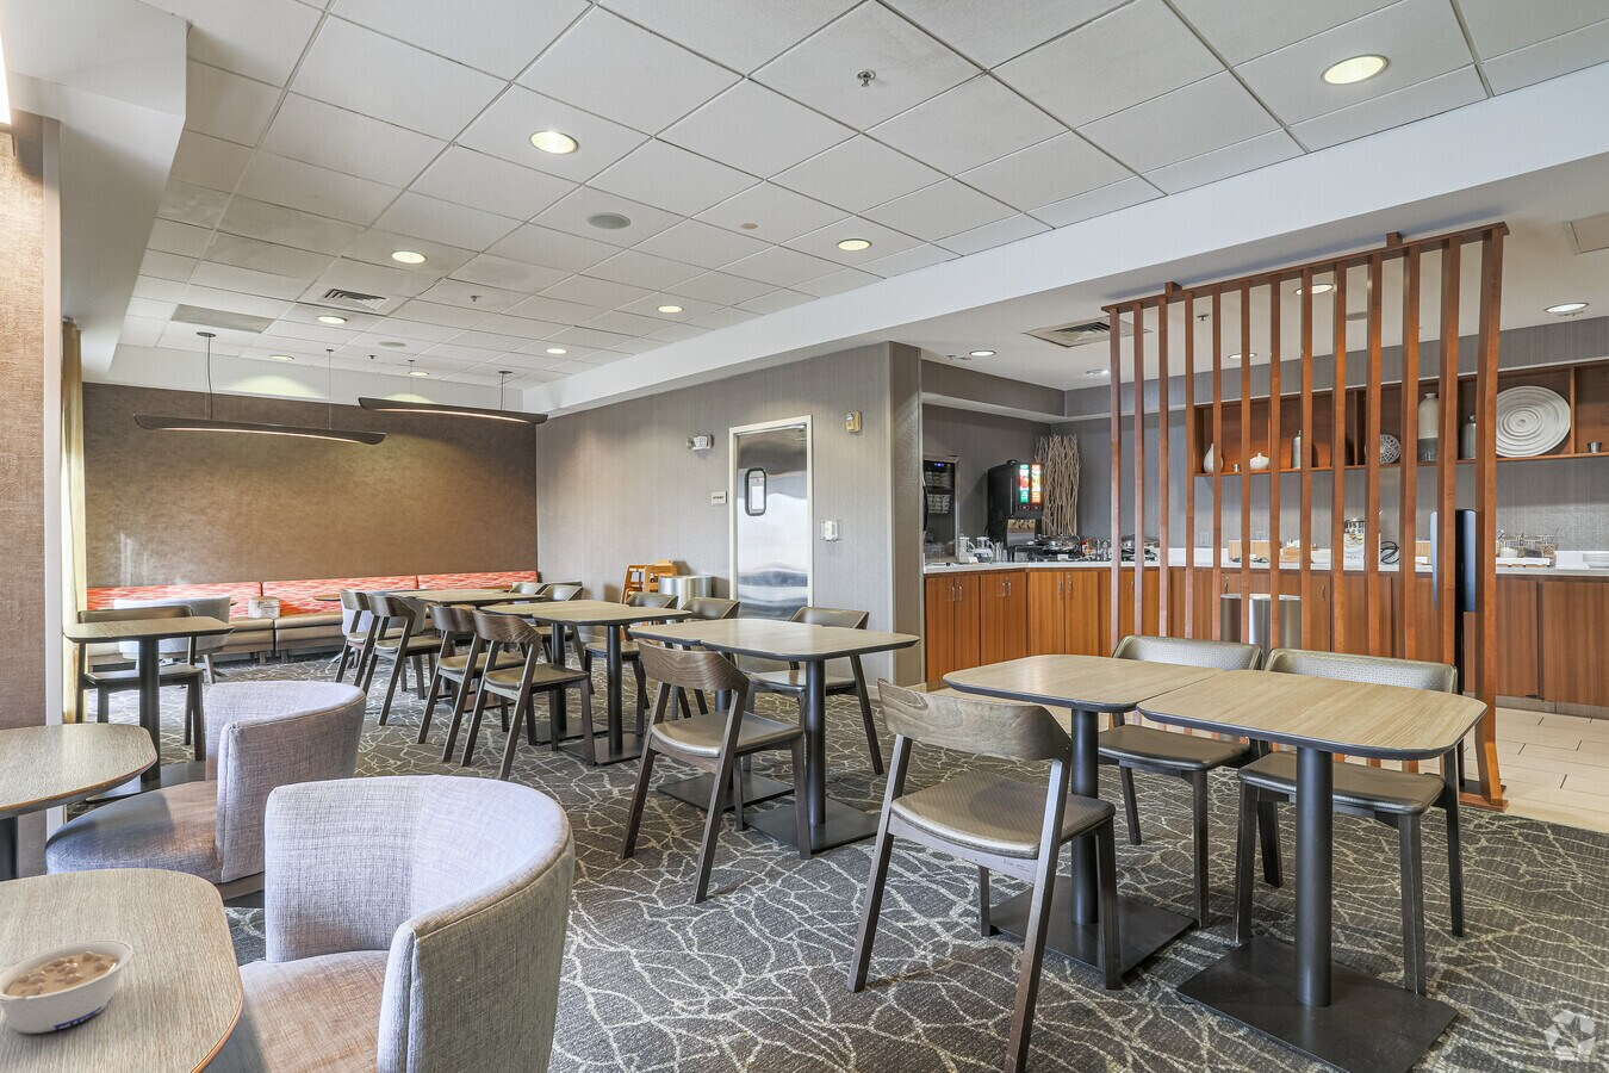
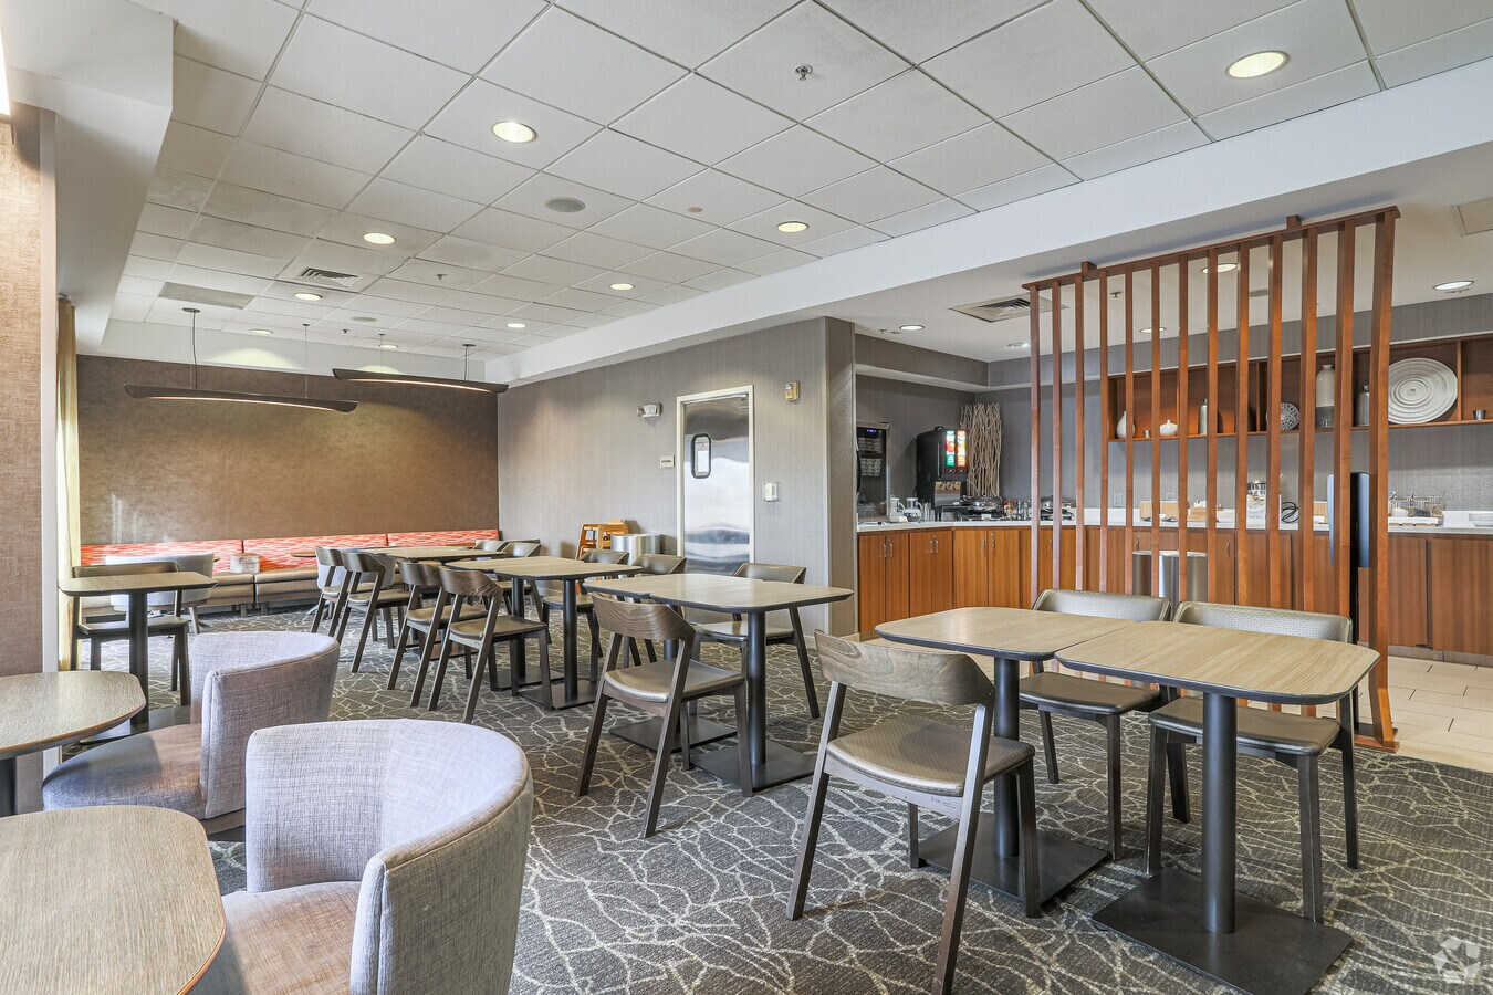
- legume (63, 986)
